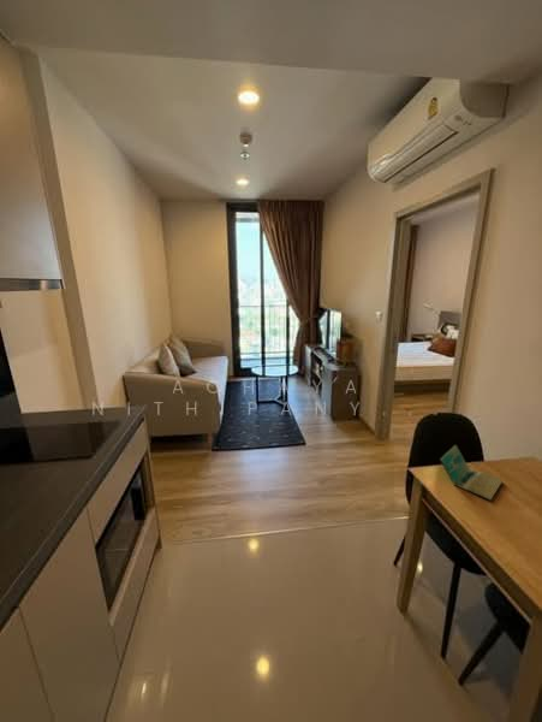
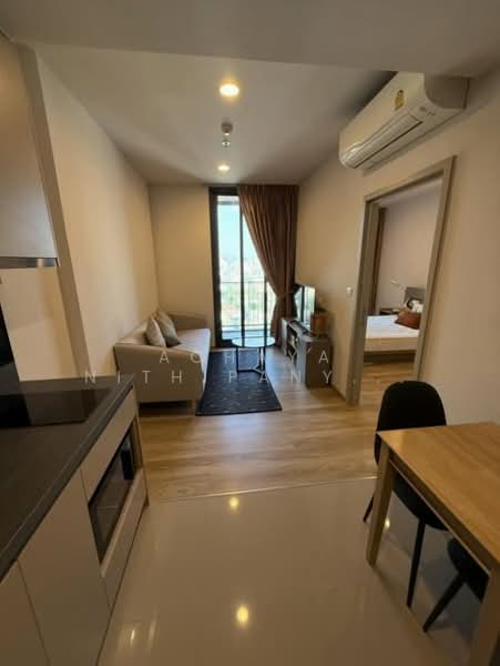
- notebook (470, 469)
